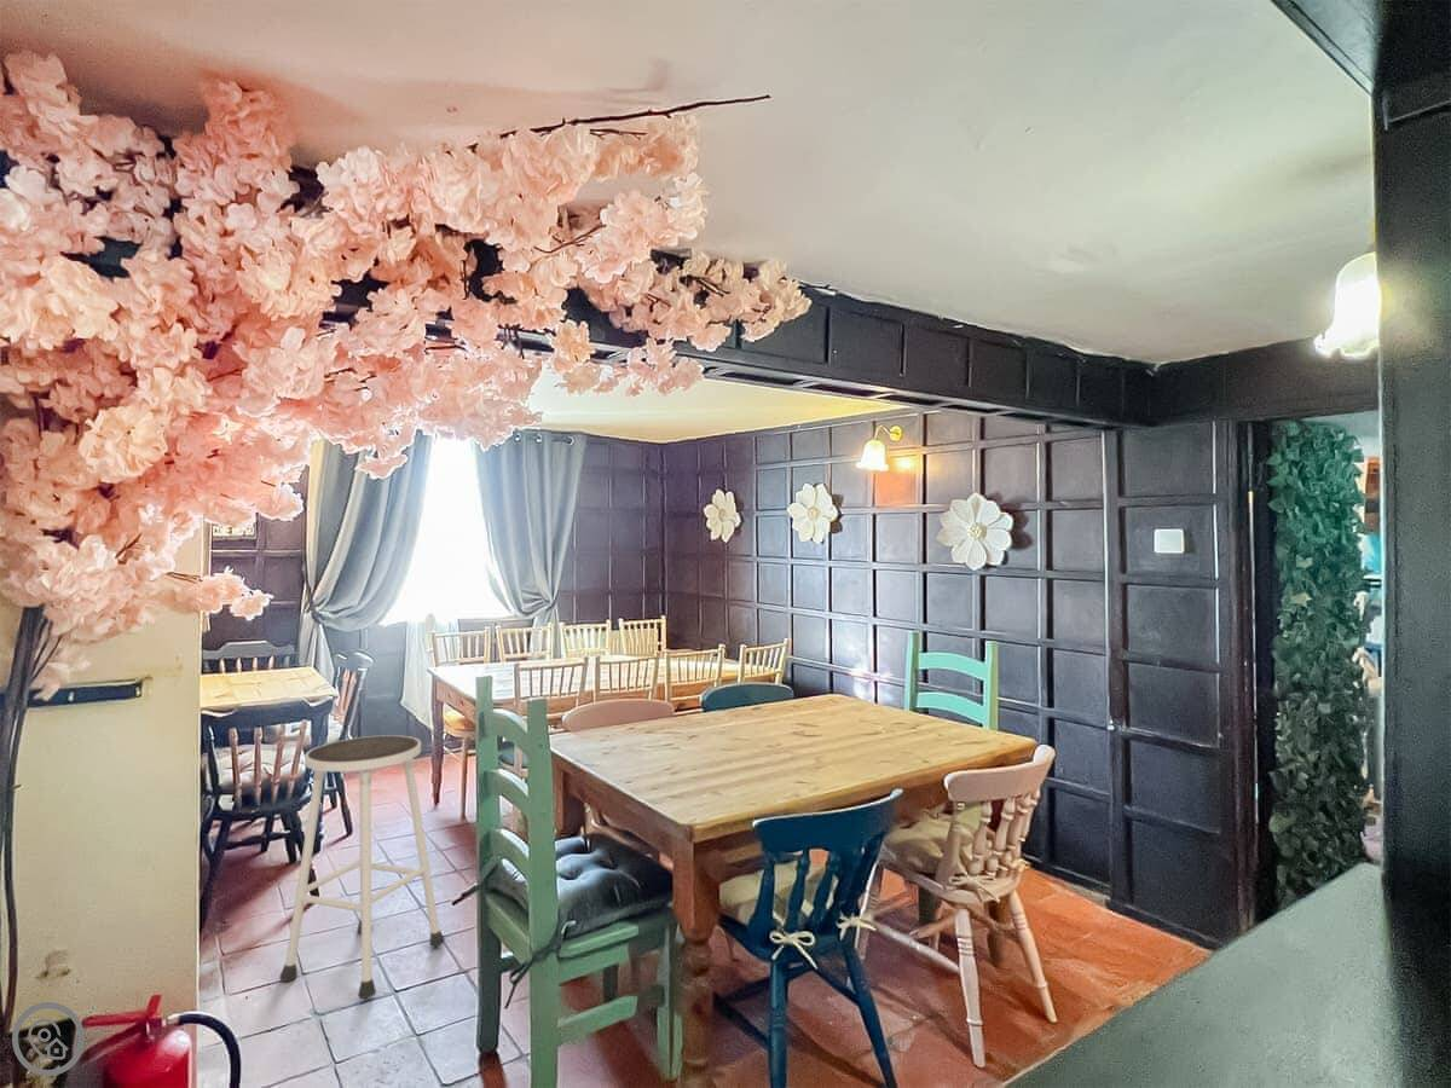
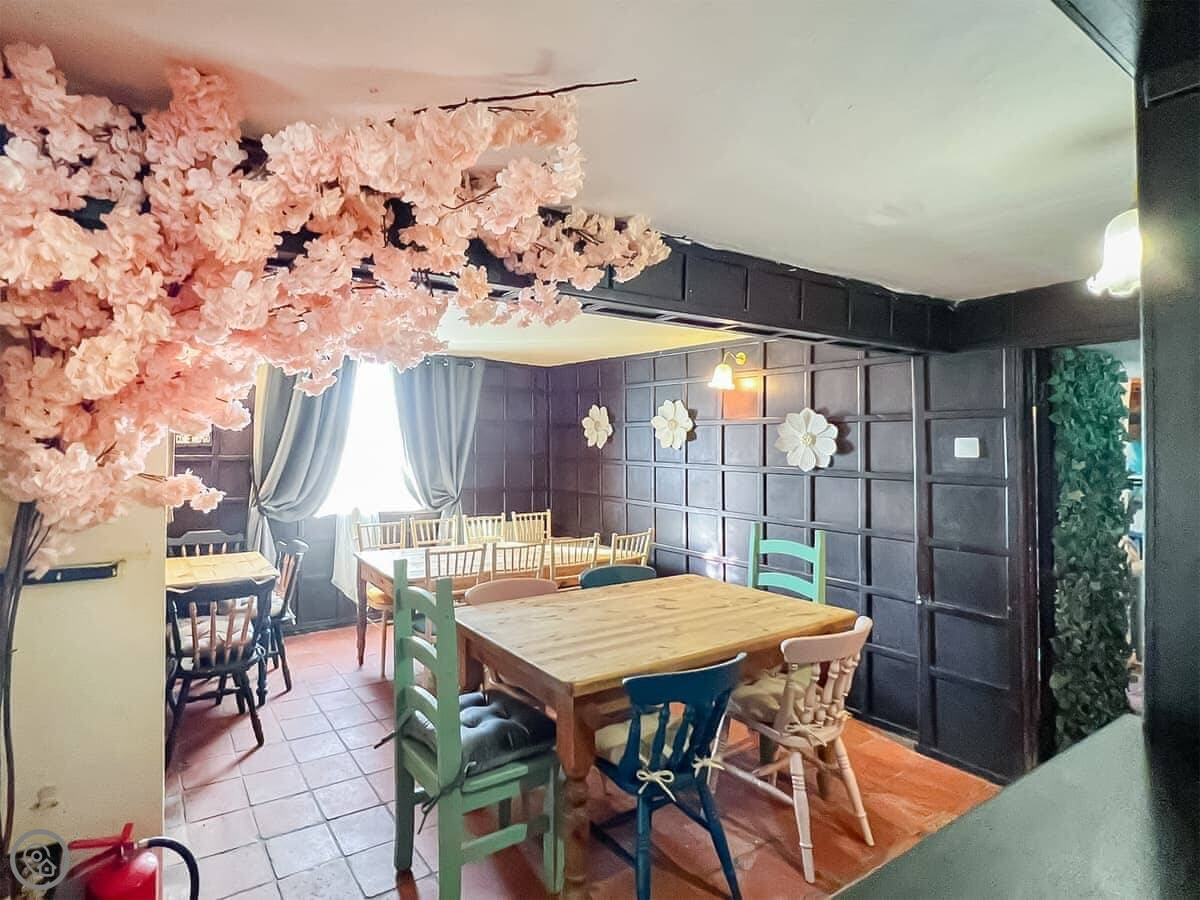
- stool (365, 855)
